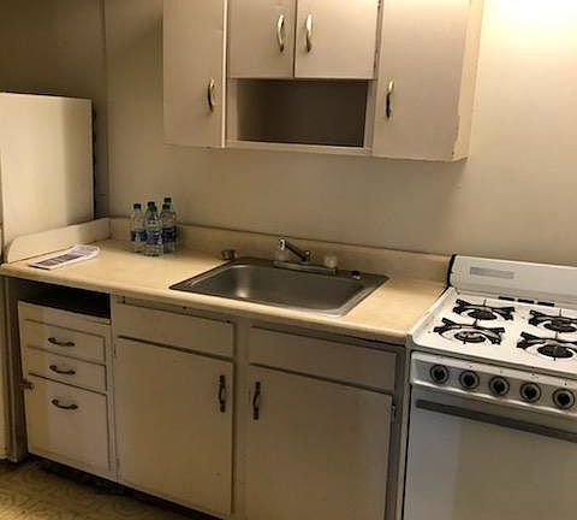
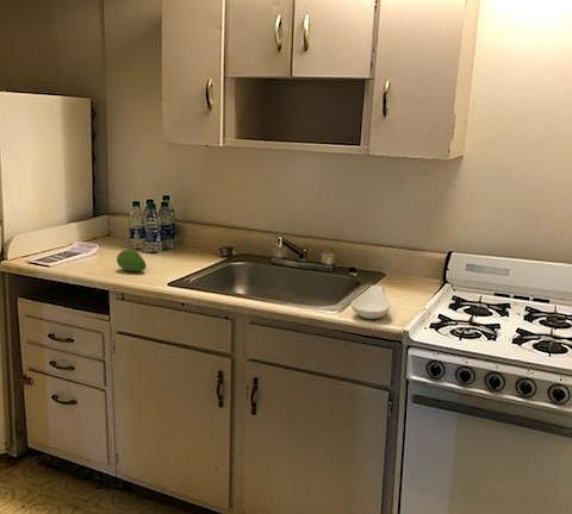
+ fruit (131, 261)
+ spoon rest (373, 300)
